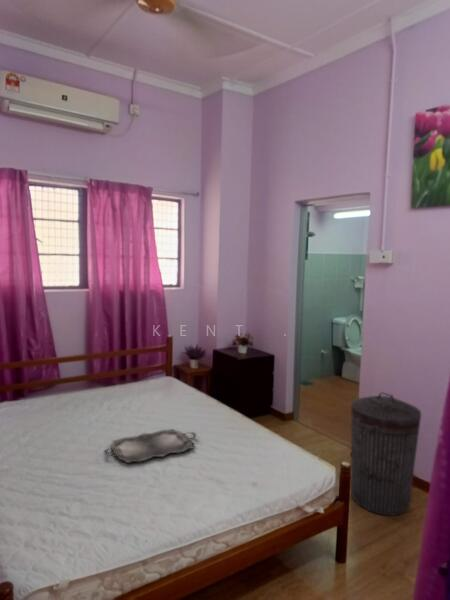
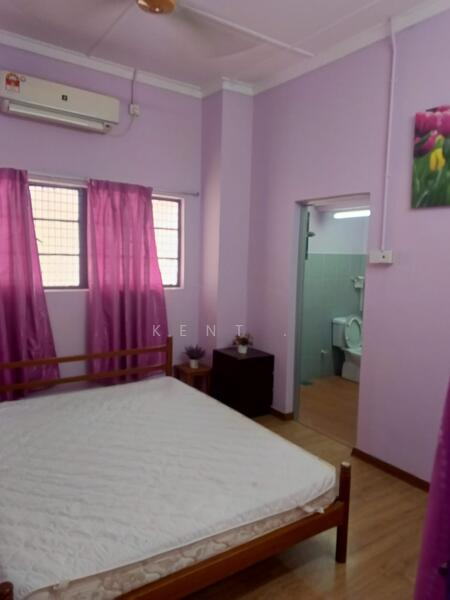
- trash can (382, 447)
- serving tray (152, 444)
